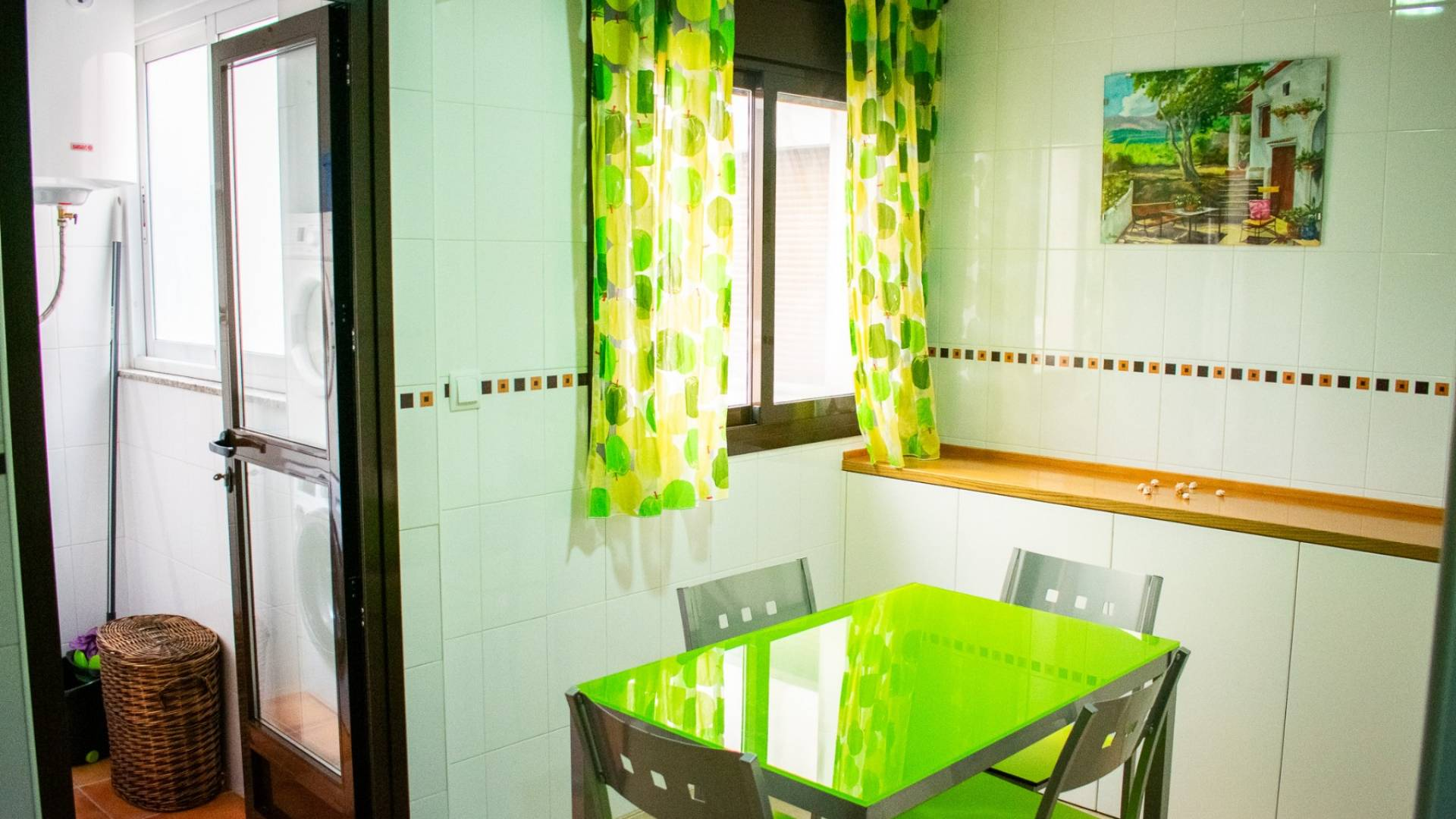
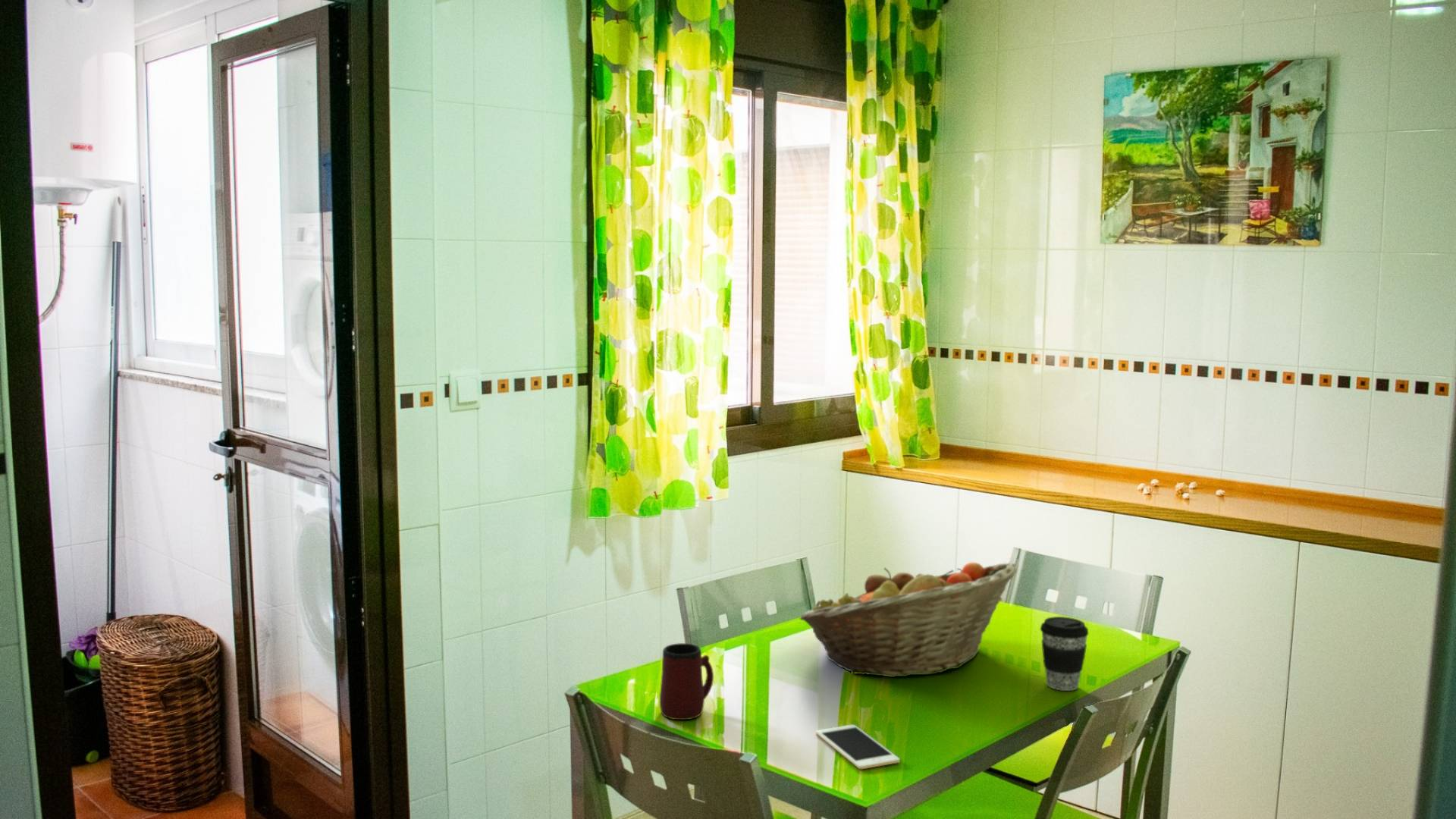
+ fruit basket (911, 608)
+ coffee cup (1063, 654)
+ mug (688, 679)
+ cell phone (856, 745)
